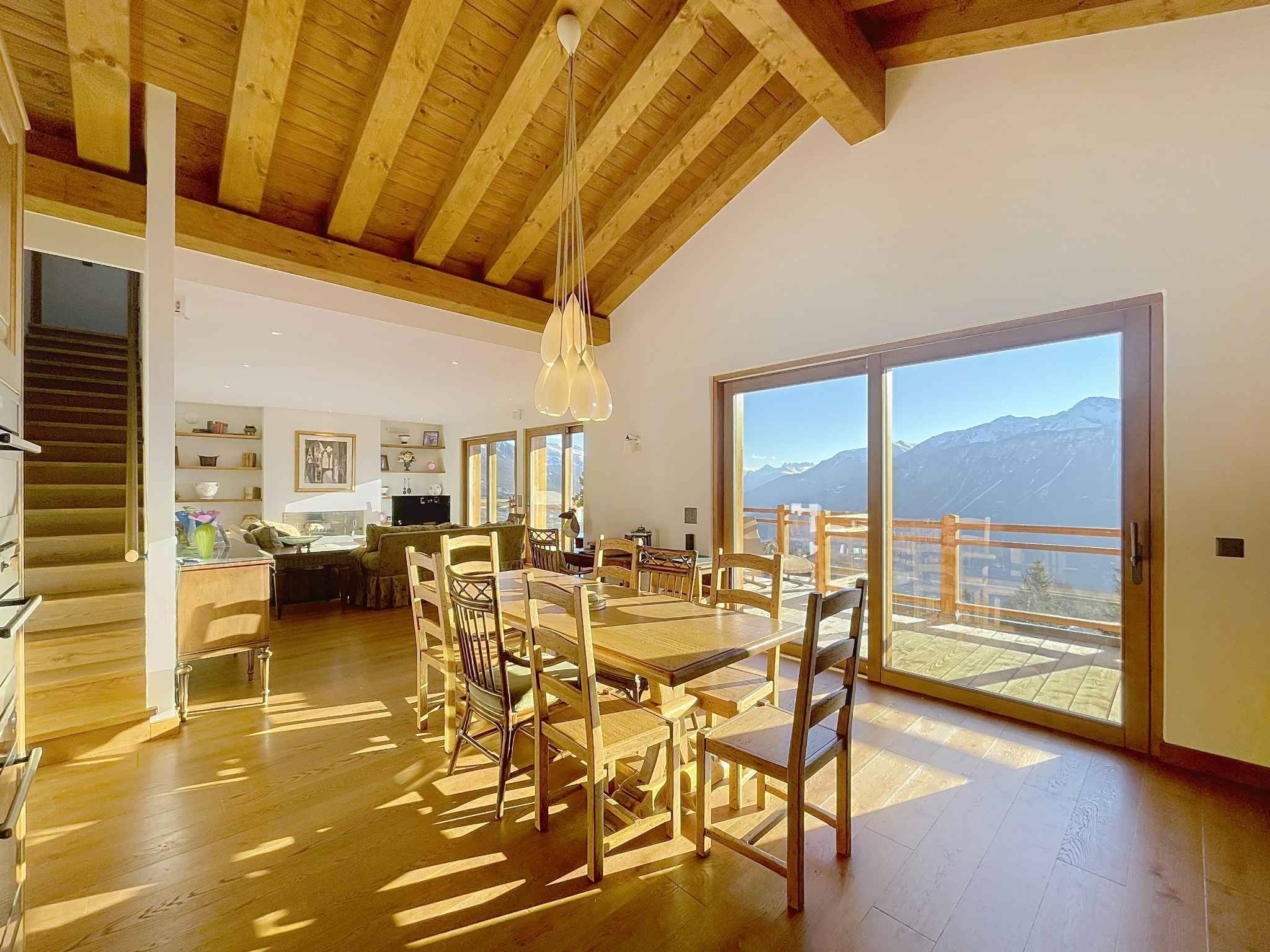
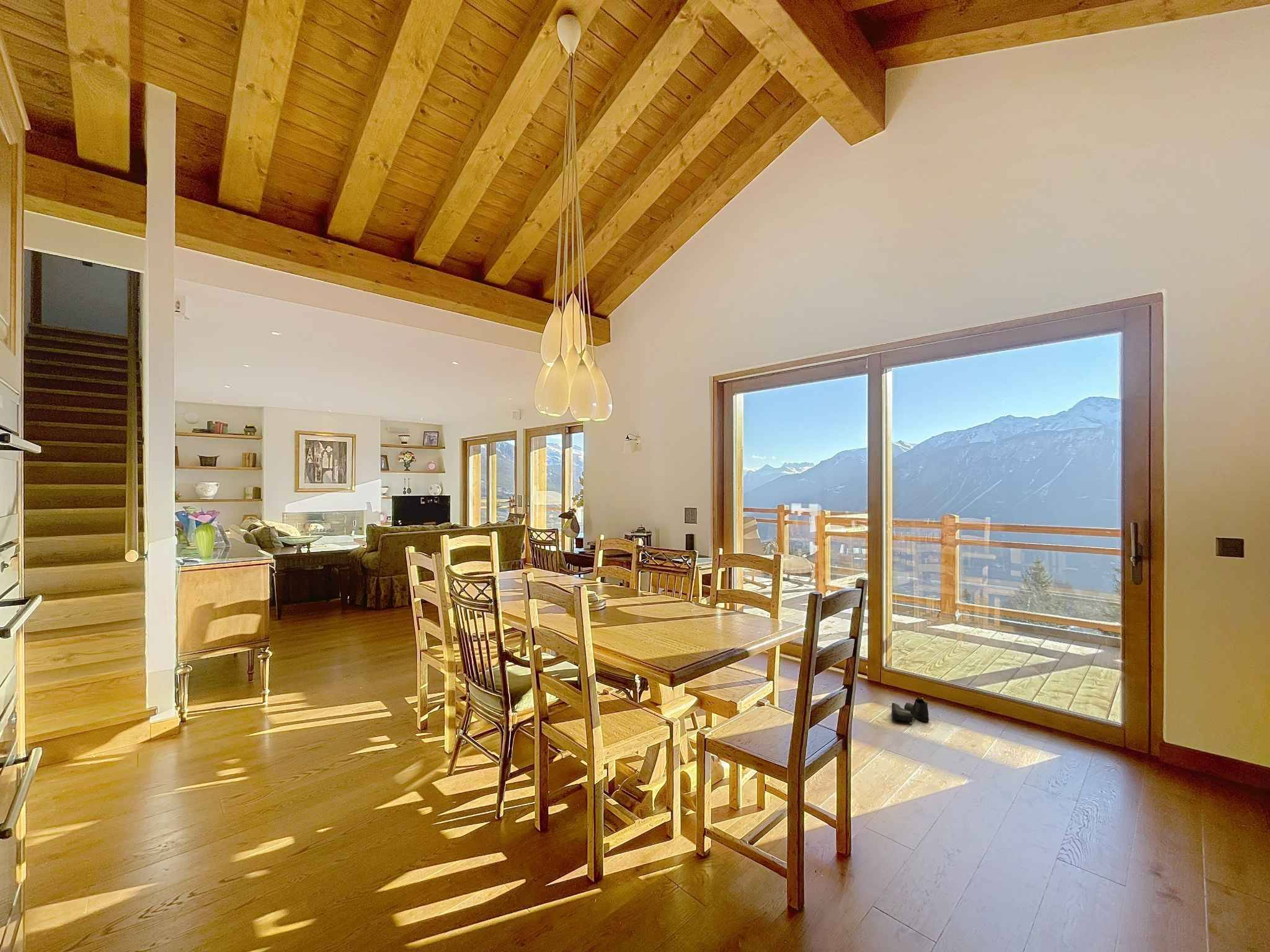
+ boots (905, 707)
